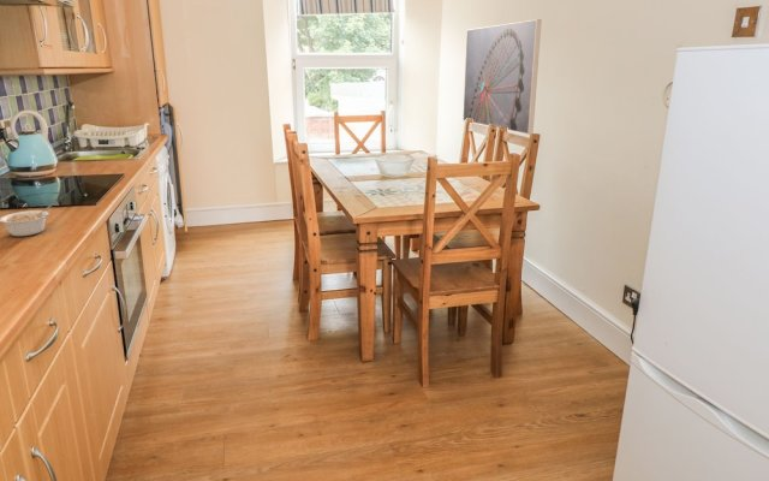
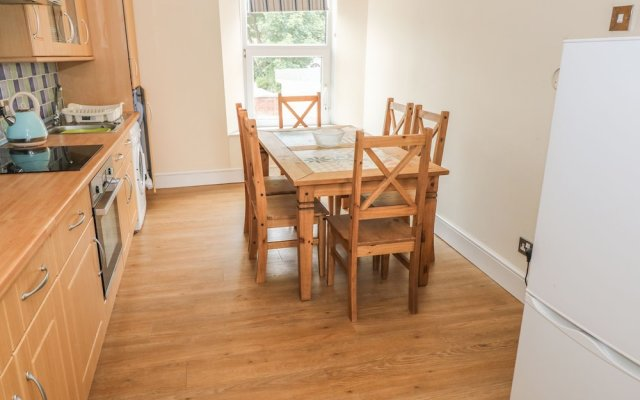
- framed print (496, 77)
- legume (25, 221)
